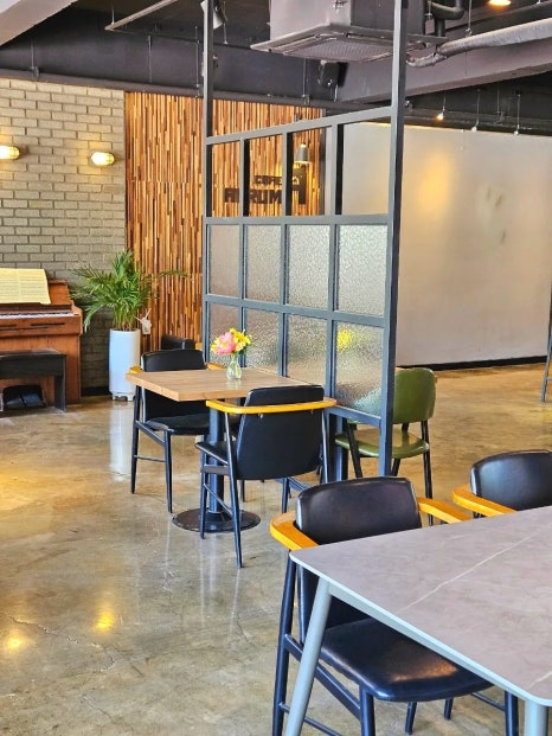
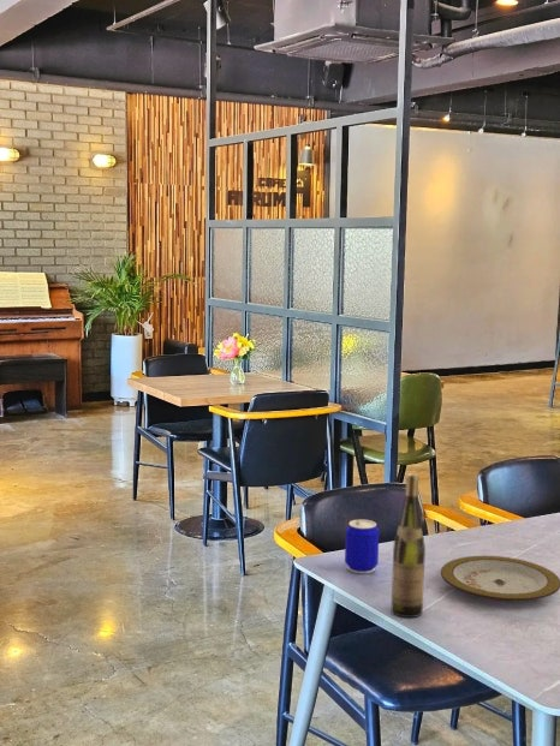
+ wine bottle (409, 543)
+ plate (499, 580)
+ beer can (362, 544)
